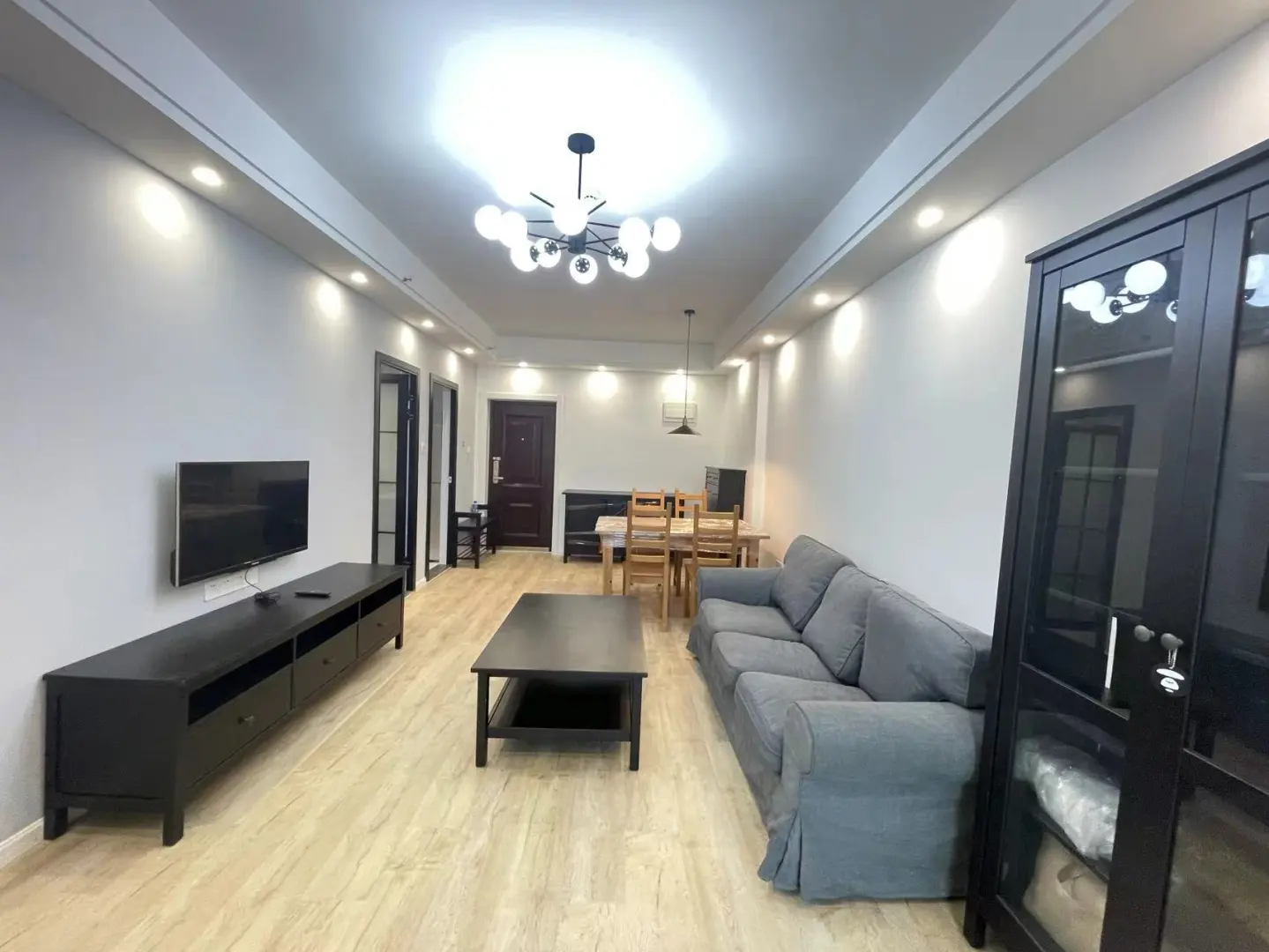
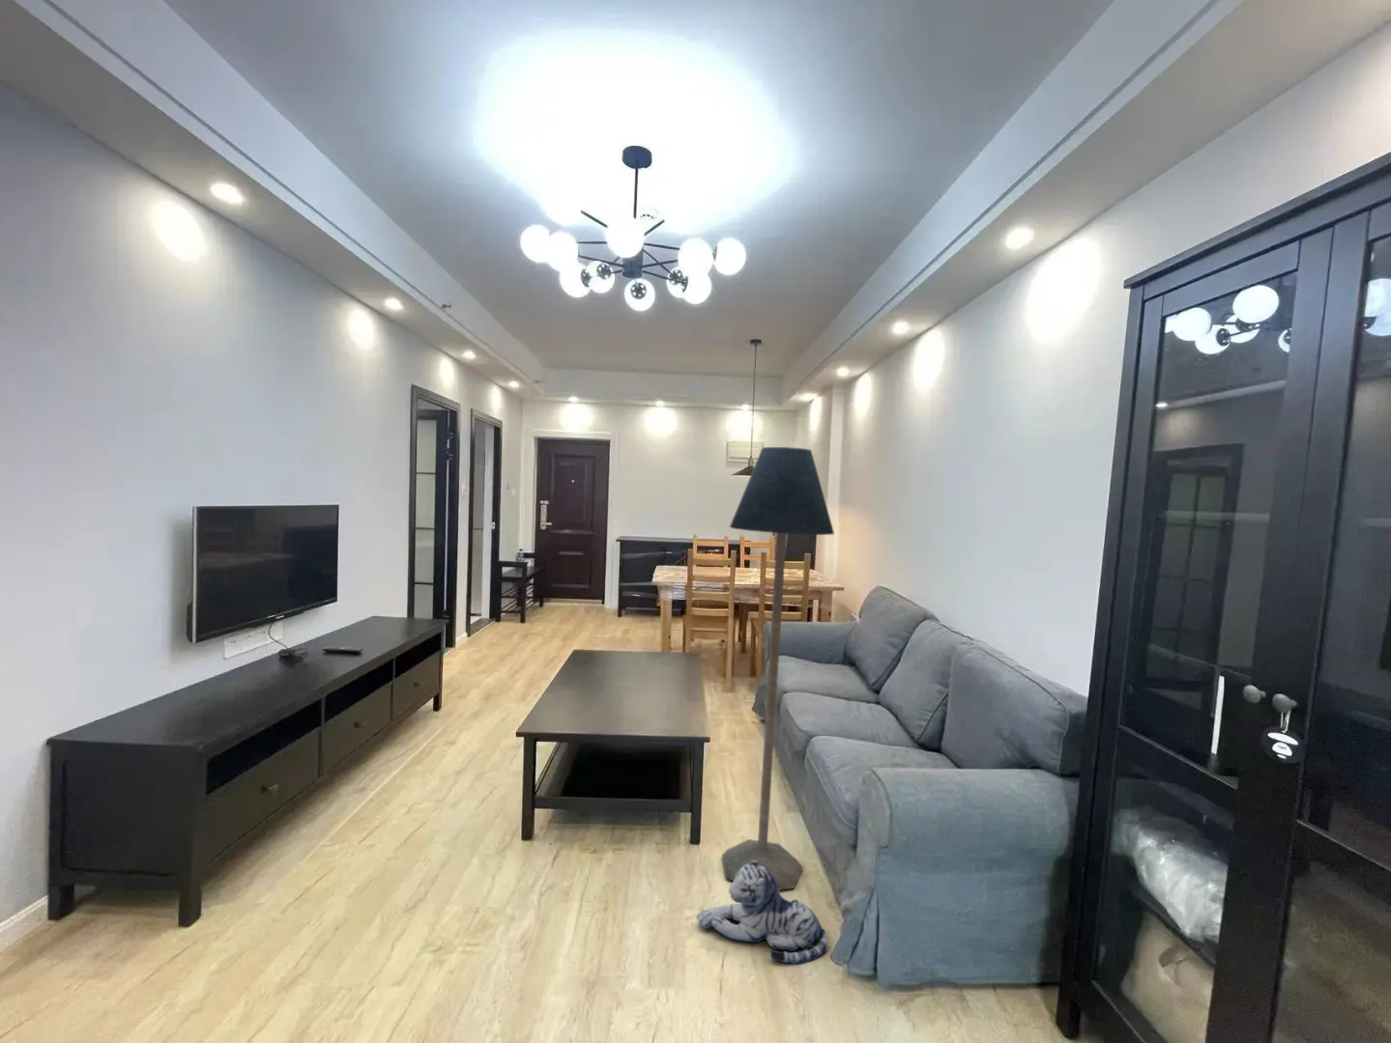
+ floor lamp (774, 661)
+ plush toy (763, 903)
